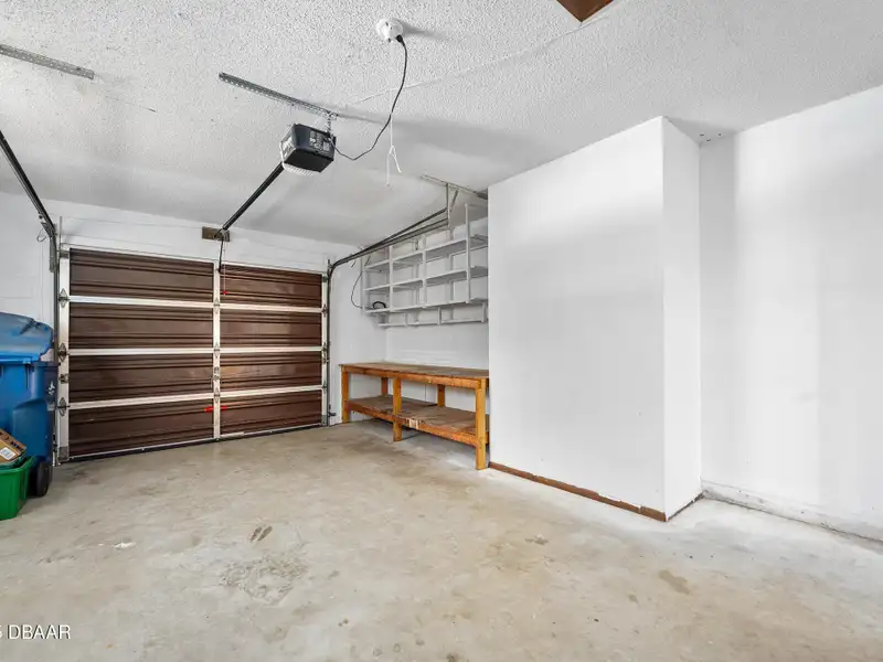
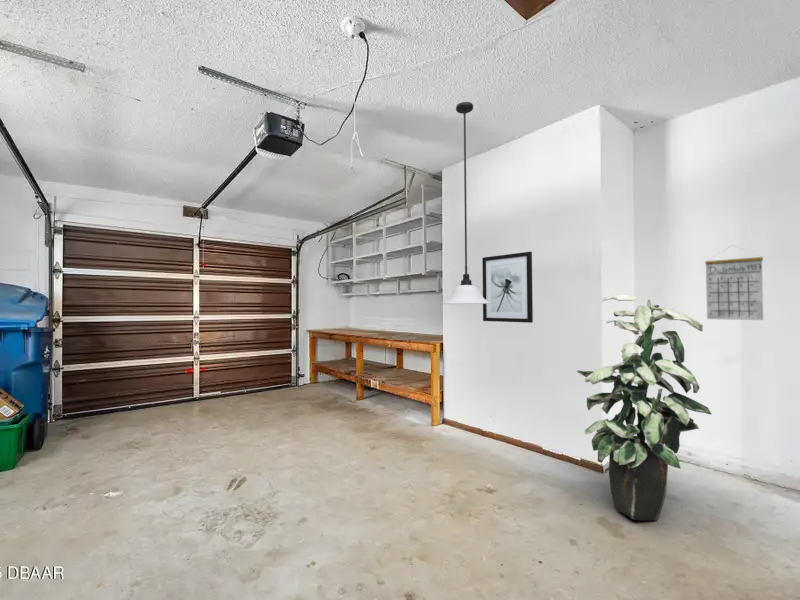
+ calendar (733, 282)
+ light fixture (465, 204)
+ wall art (506, 288)
+ indoor plant (635, 401)
